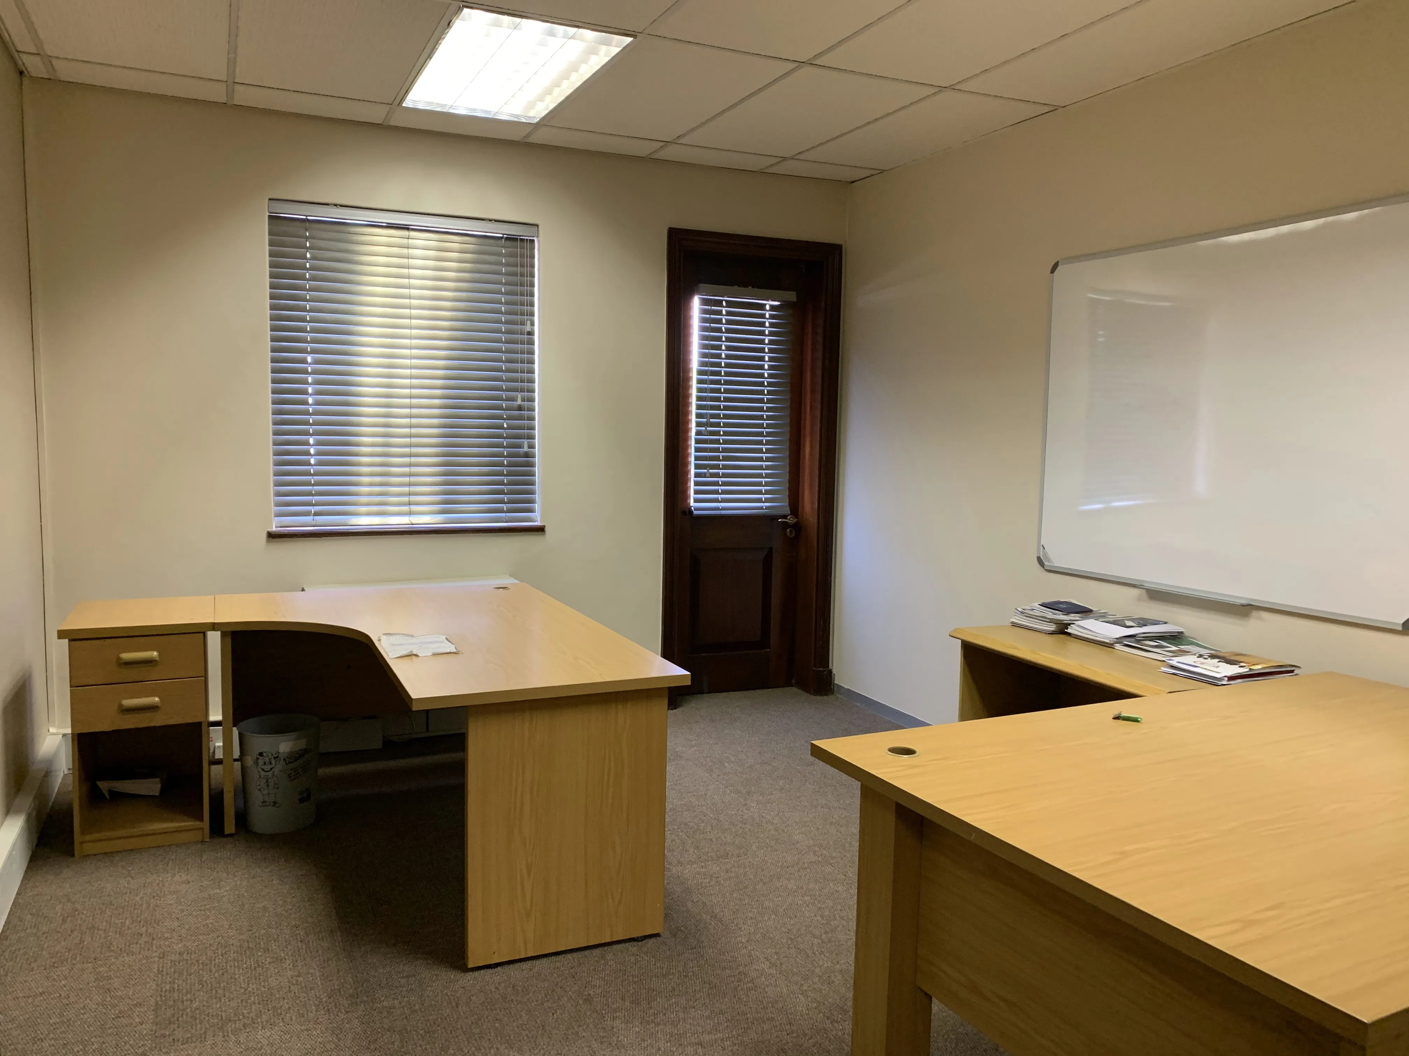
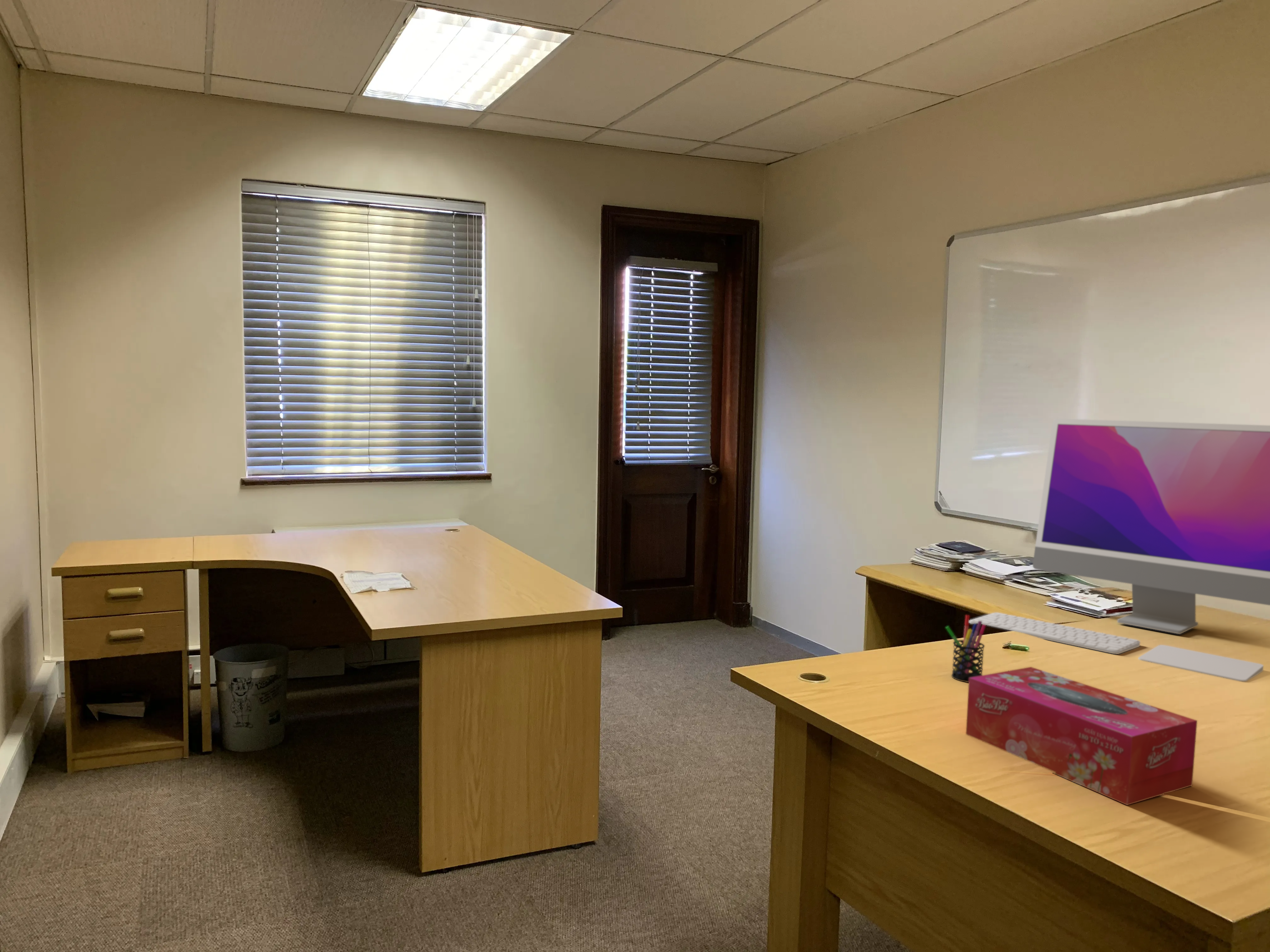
+ tissue box (1073, 728)
+ computer monitor (1140, 530)
+ pen holder (964, 648)
